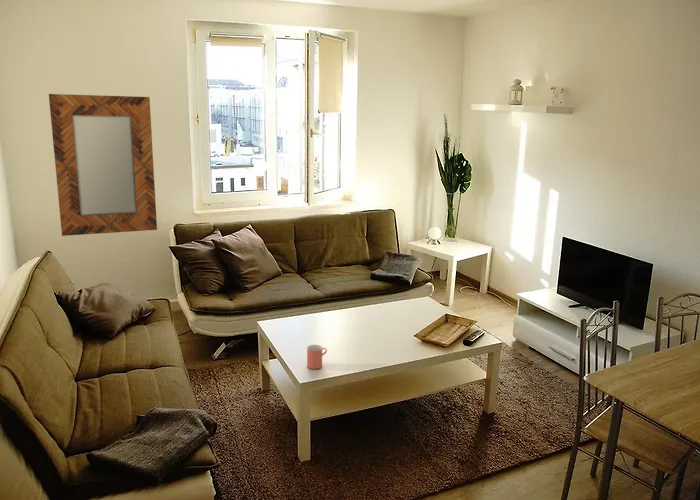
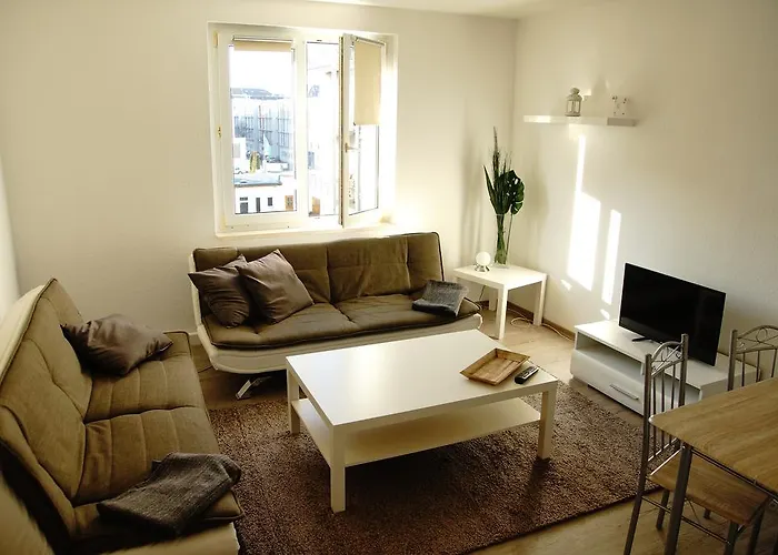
- home mirror (105, 165)
- cup (317, 355)
